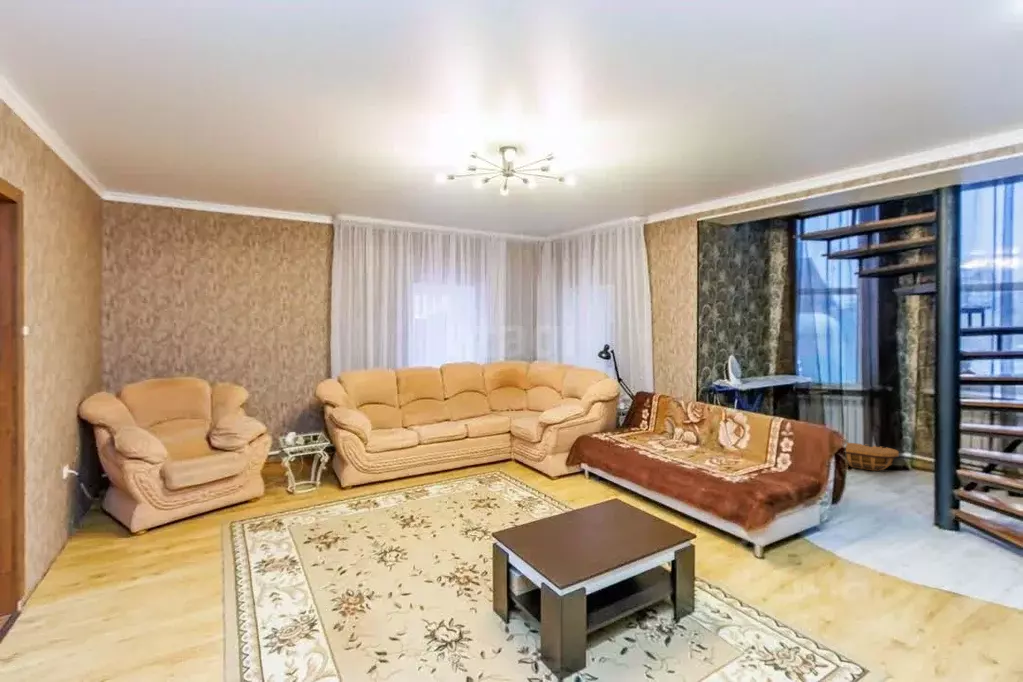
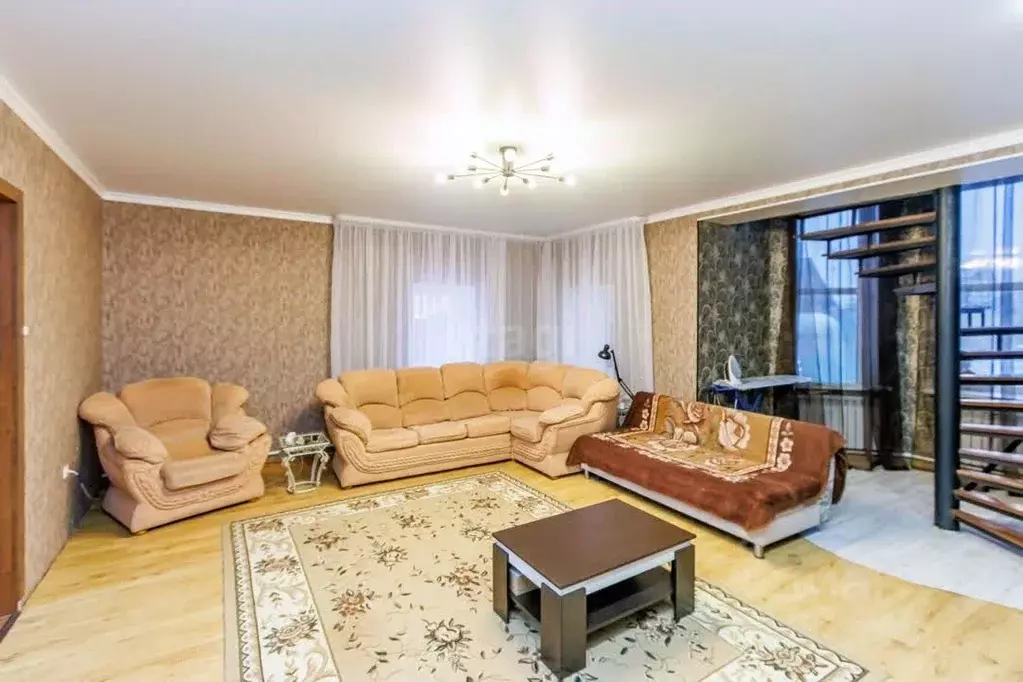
- basket (864, 457)
